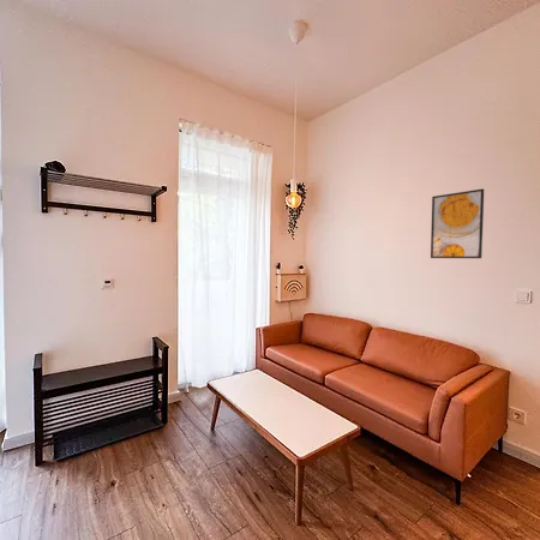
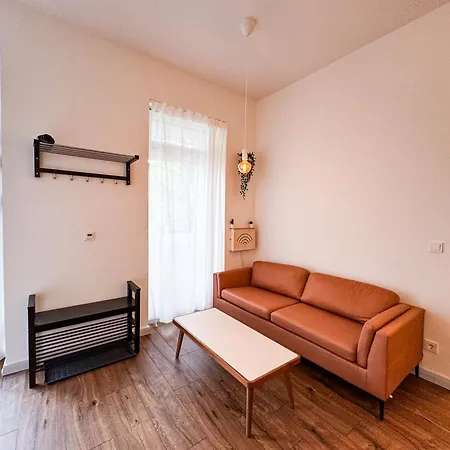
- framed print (455, 226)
